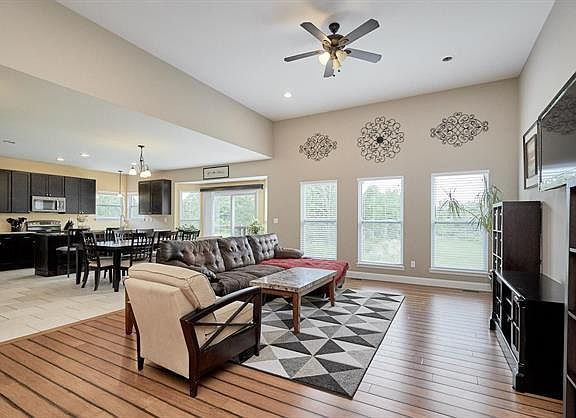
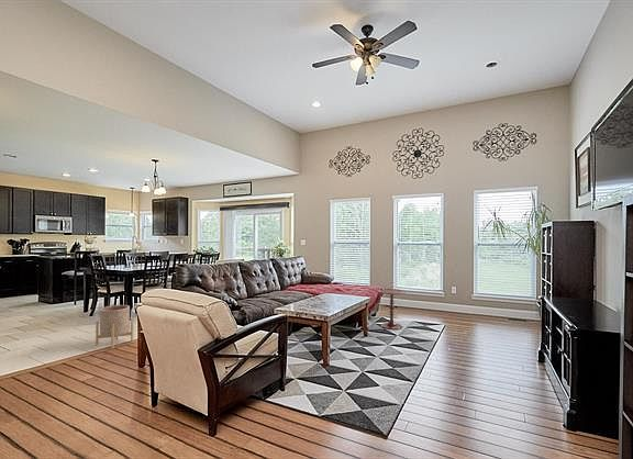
+ planter (114, 325)
+ side table (391, 309)
